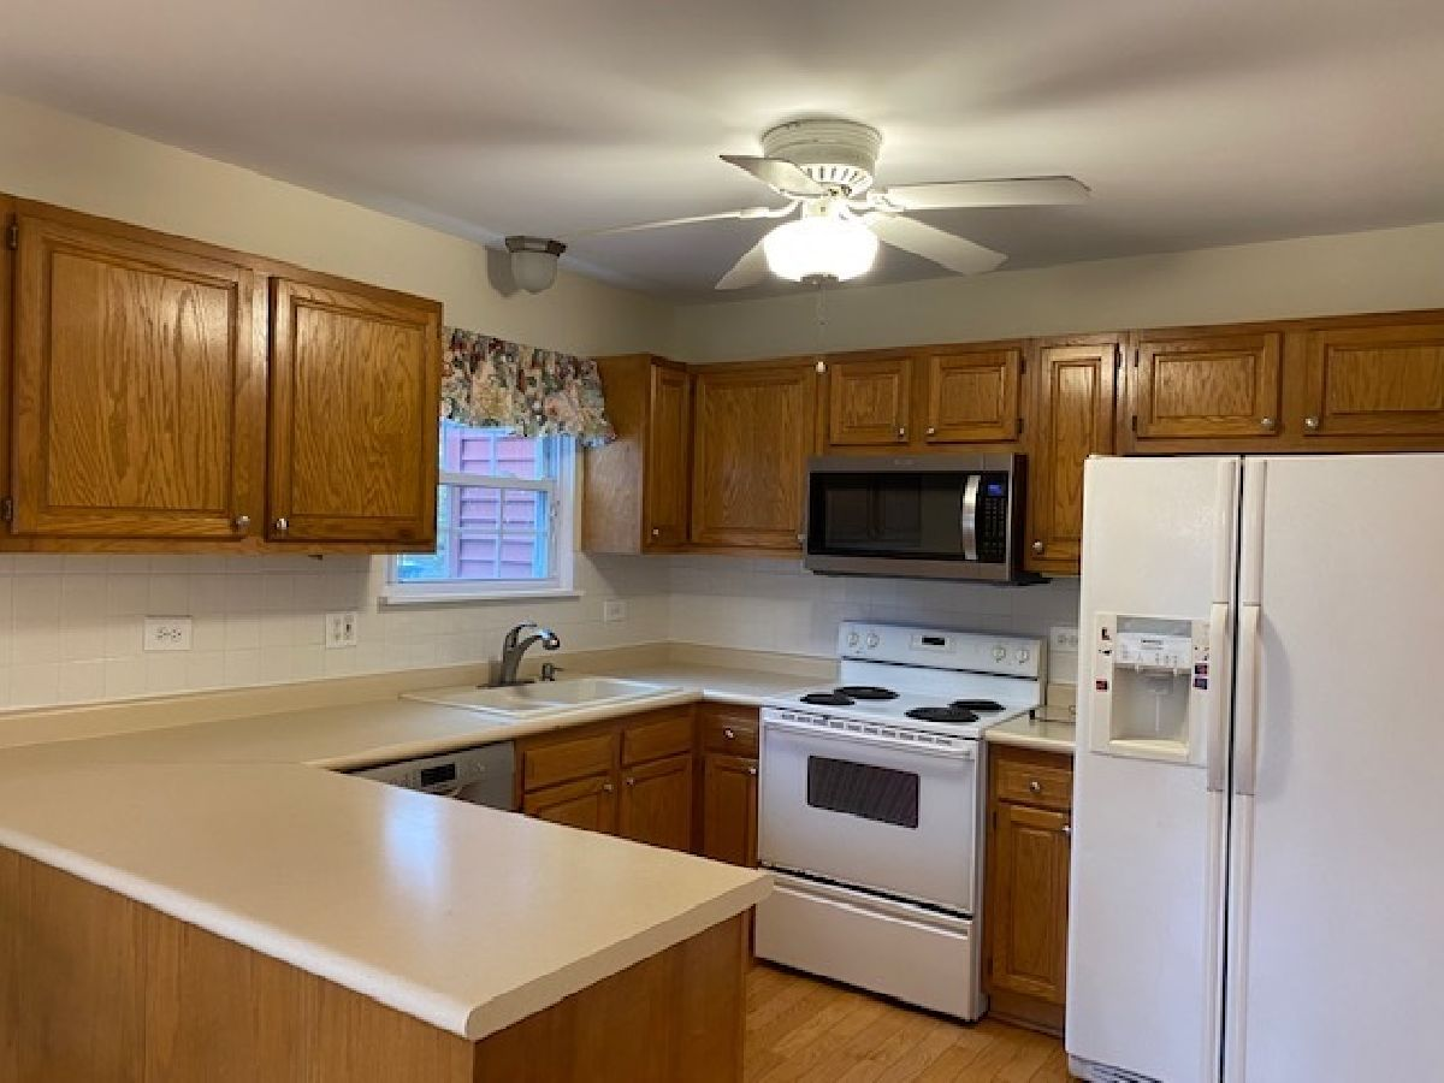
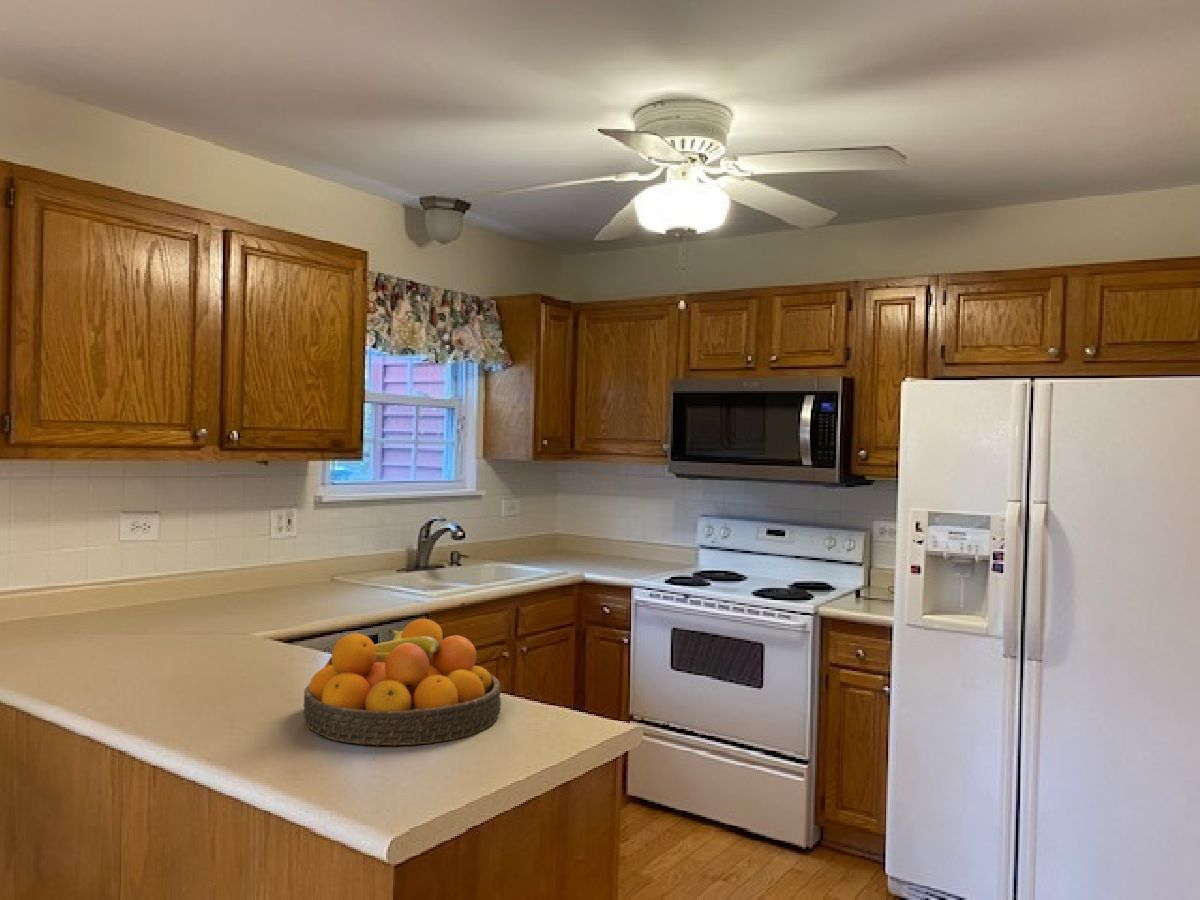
+ fruit bowl (404, 671)
